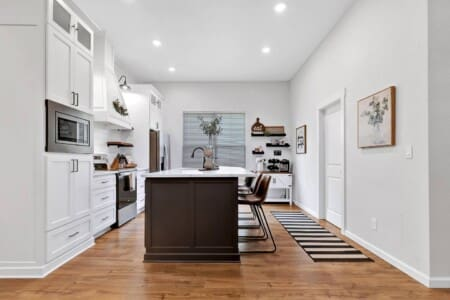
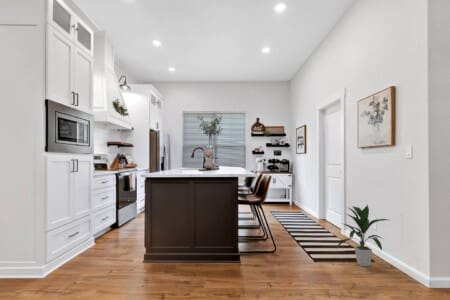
+ indoor plant (360, 233)
